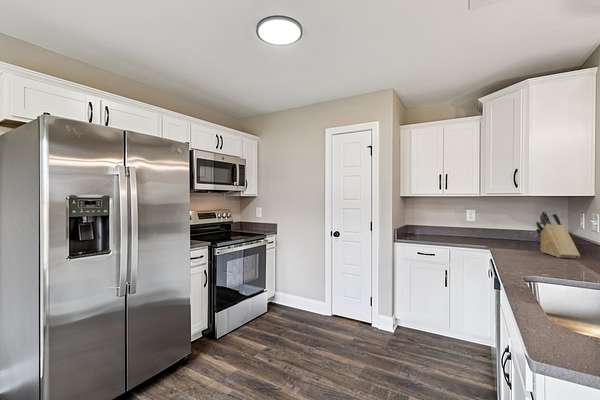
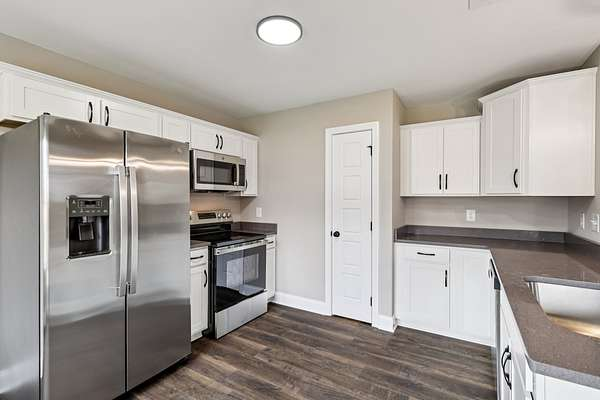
- knife block (555, 233)
